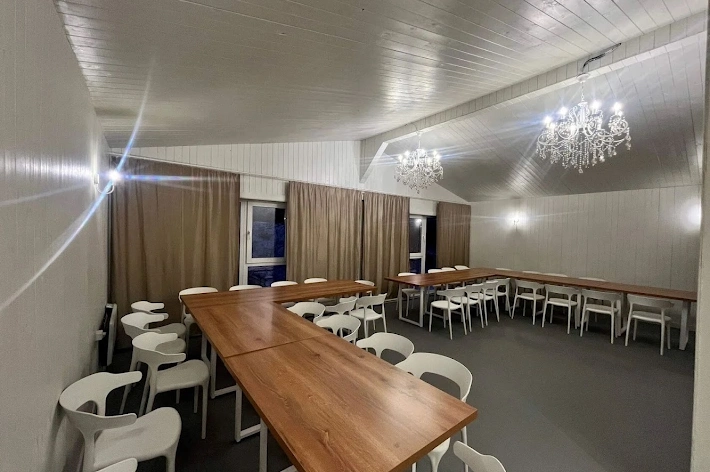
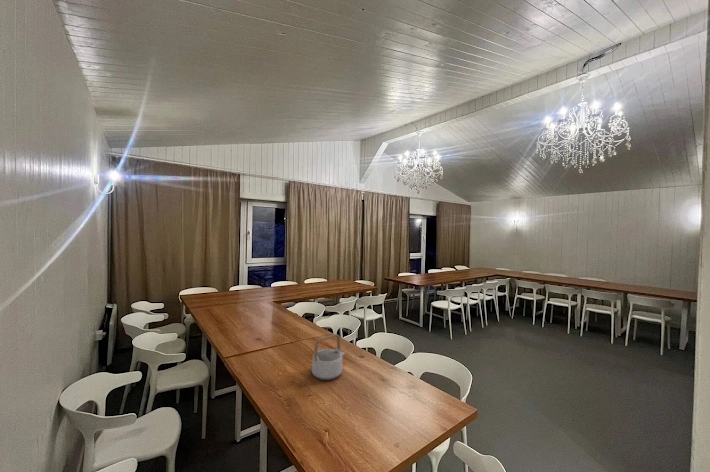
+ teapot (329, 354)
